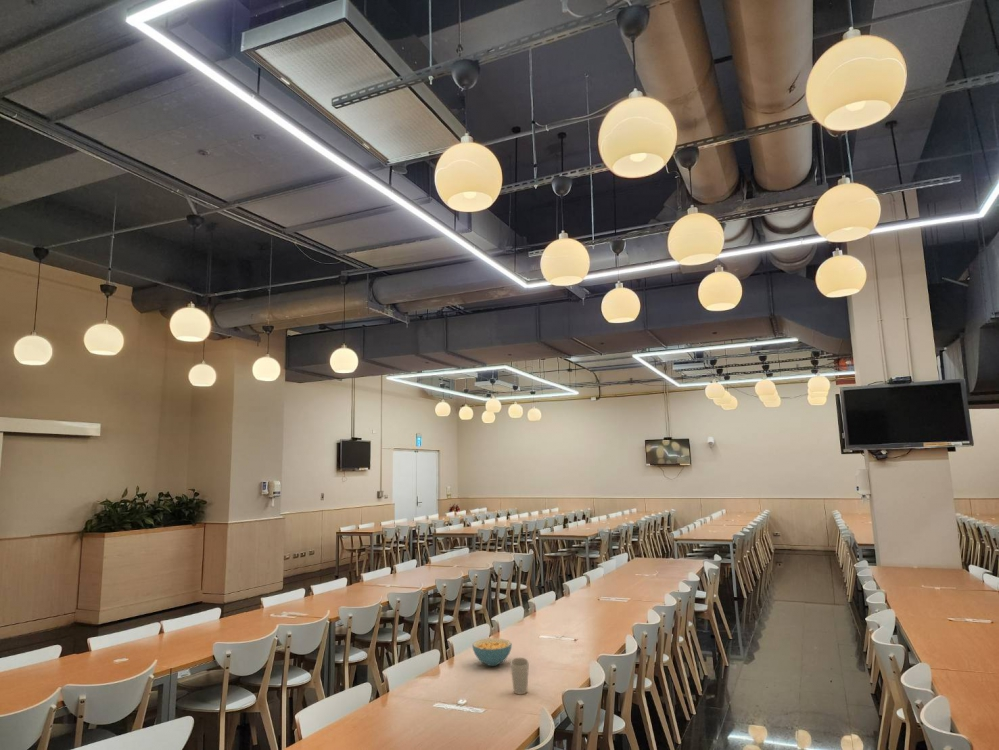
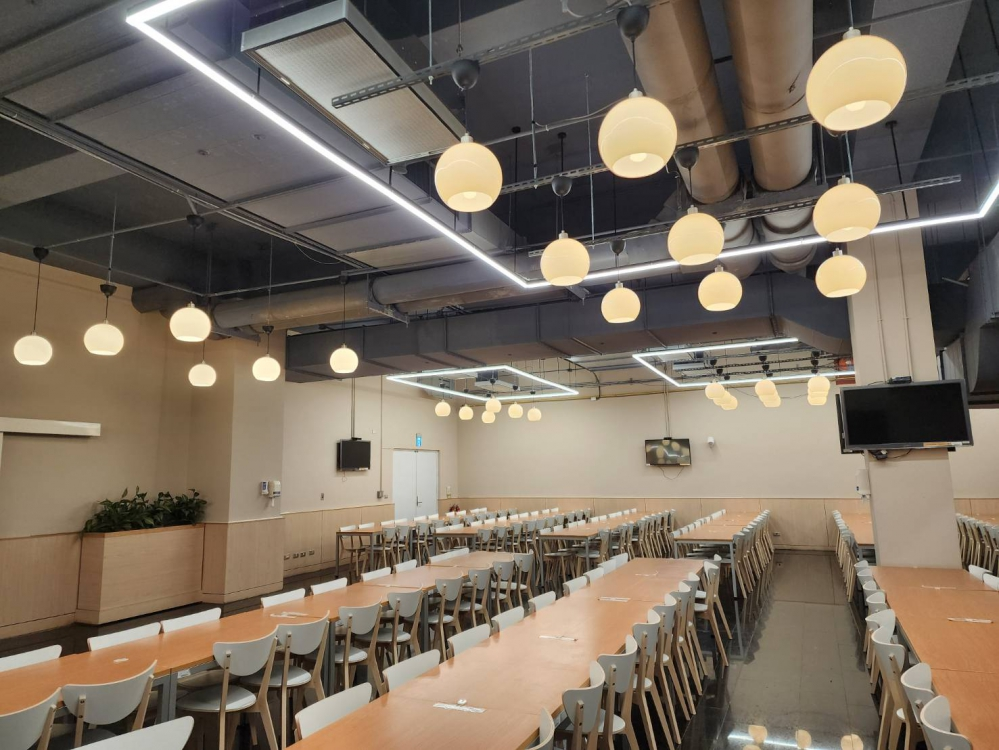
- cereal bowl (492, 653)
- cup (520, 676)
